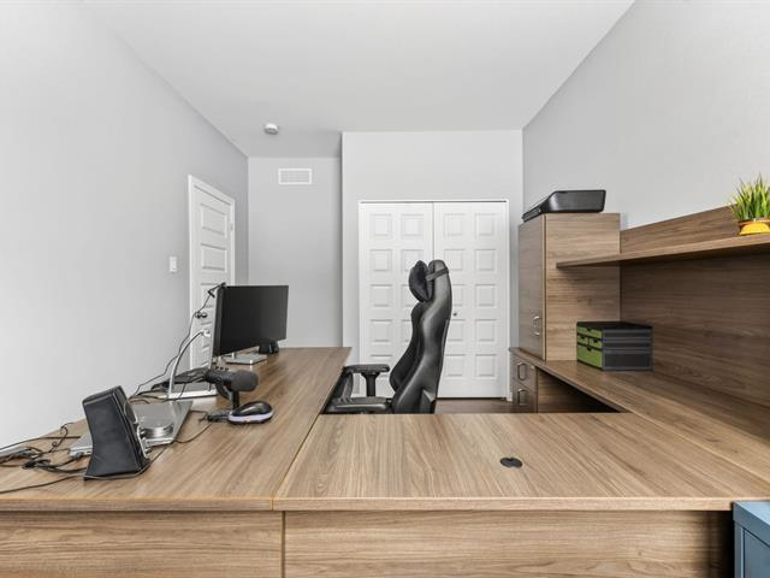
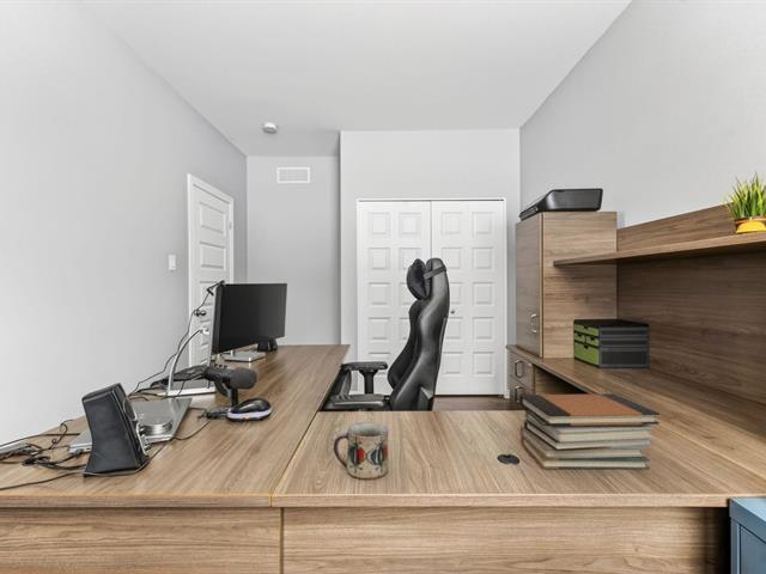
+ book stack (583, 429)
+ mug (364, 448)
